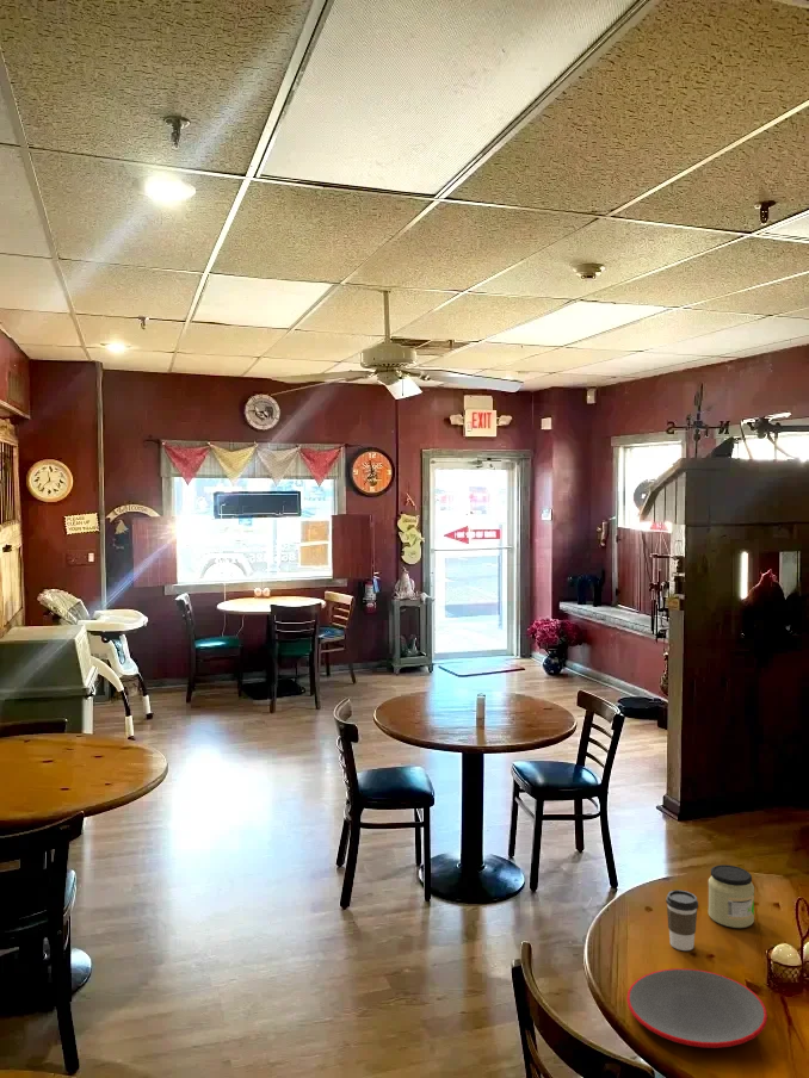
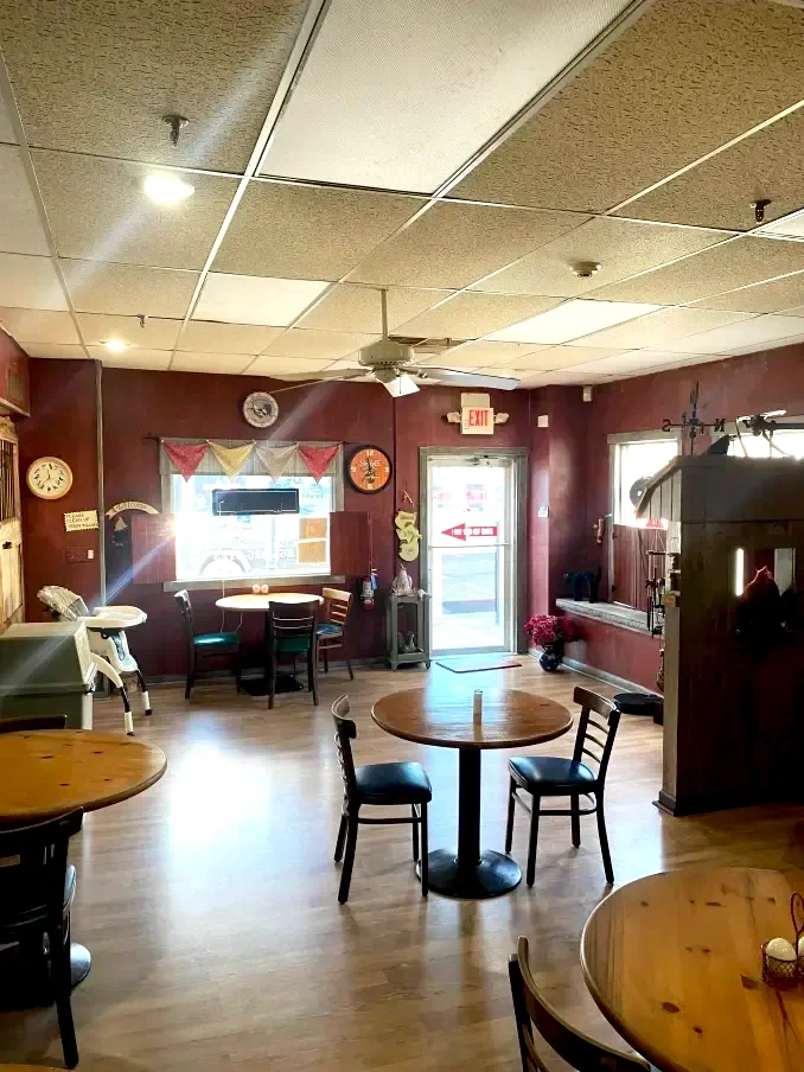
- coffee cup (681, 919)
- plate (694, 1008)
- jar (730, 894)
